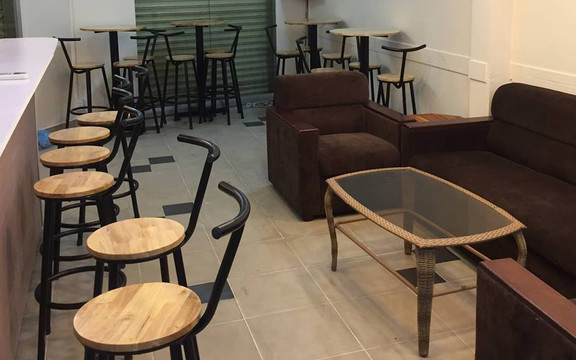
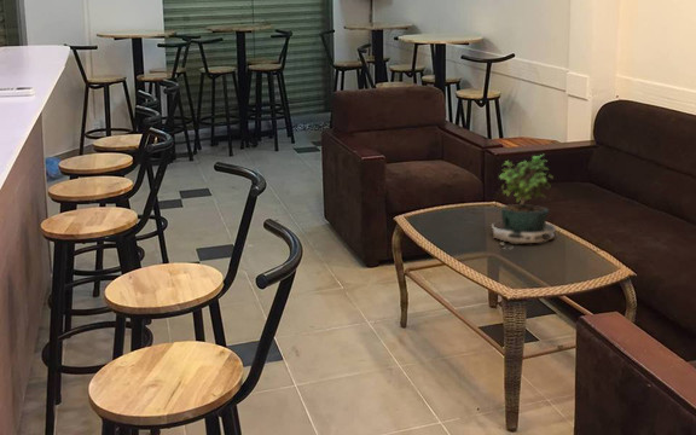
+ potted plant (524, 196)
